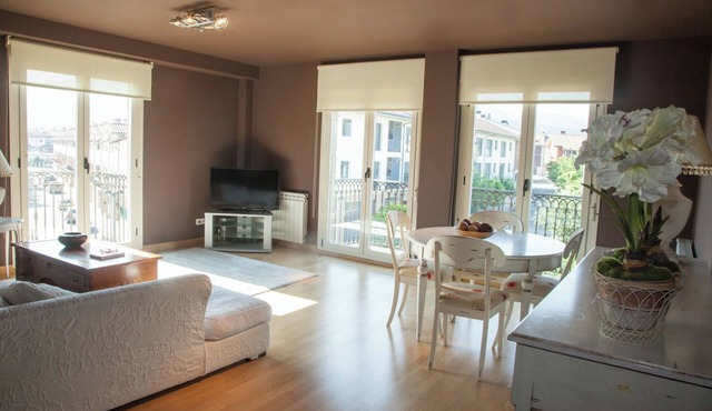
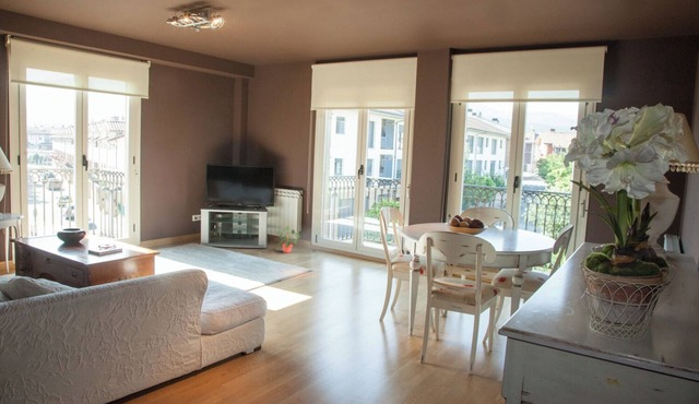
+ potted plant (288, 238)
